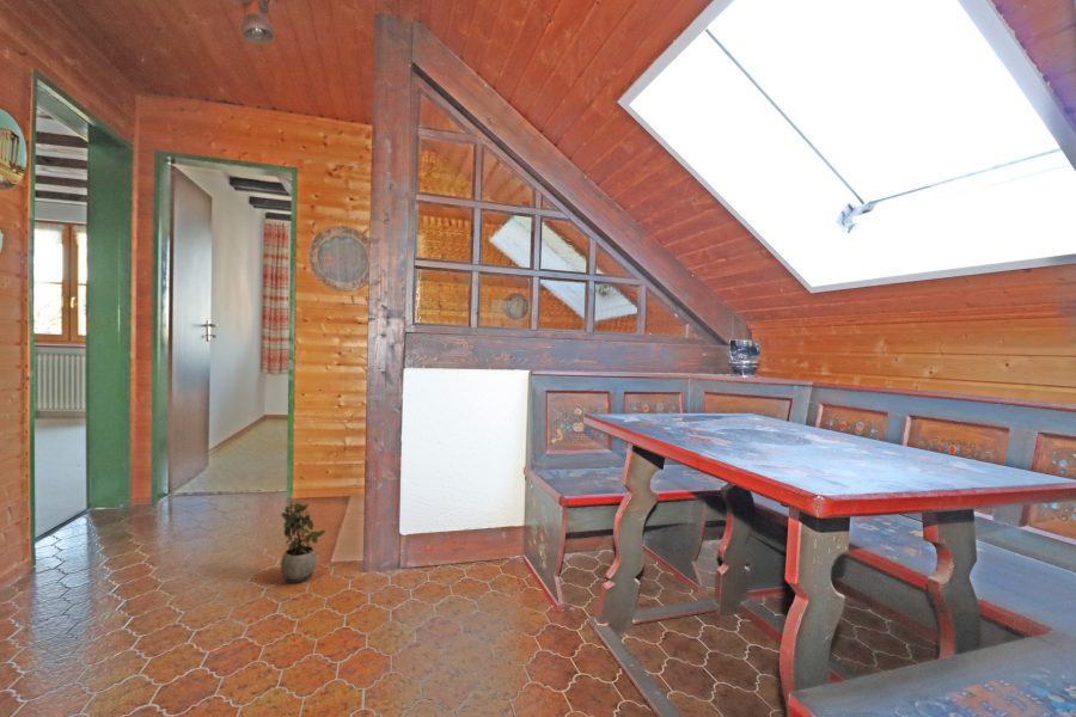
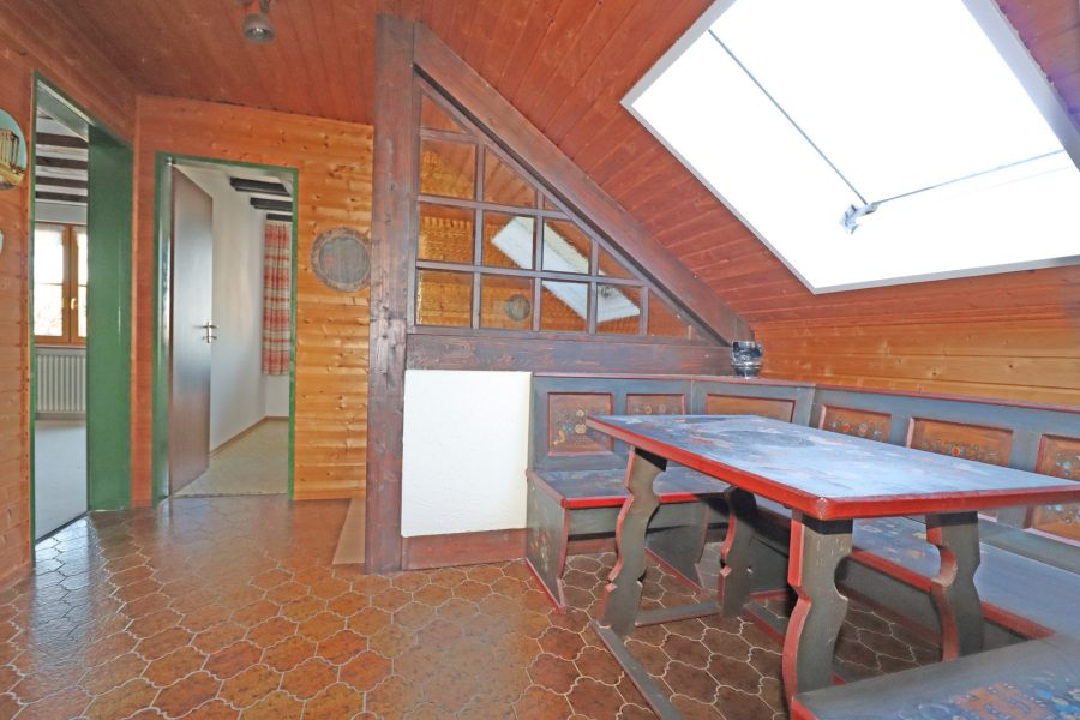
- potted plant (304, 540)
